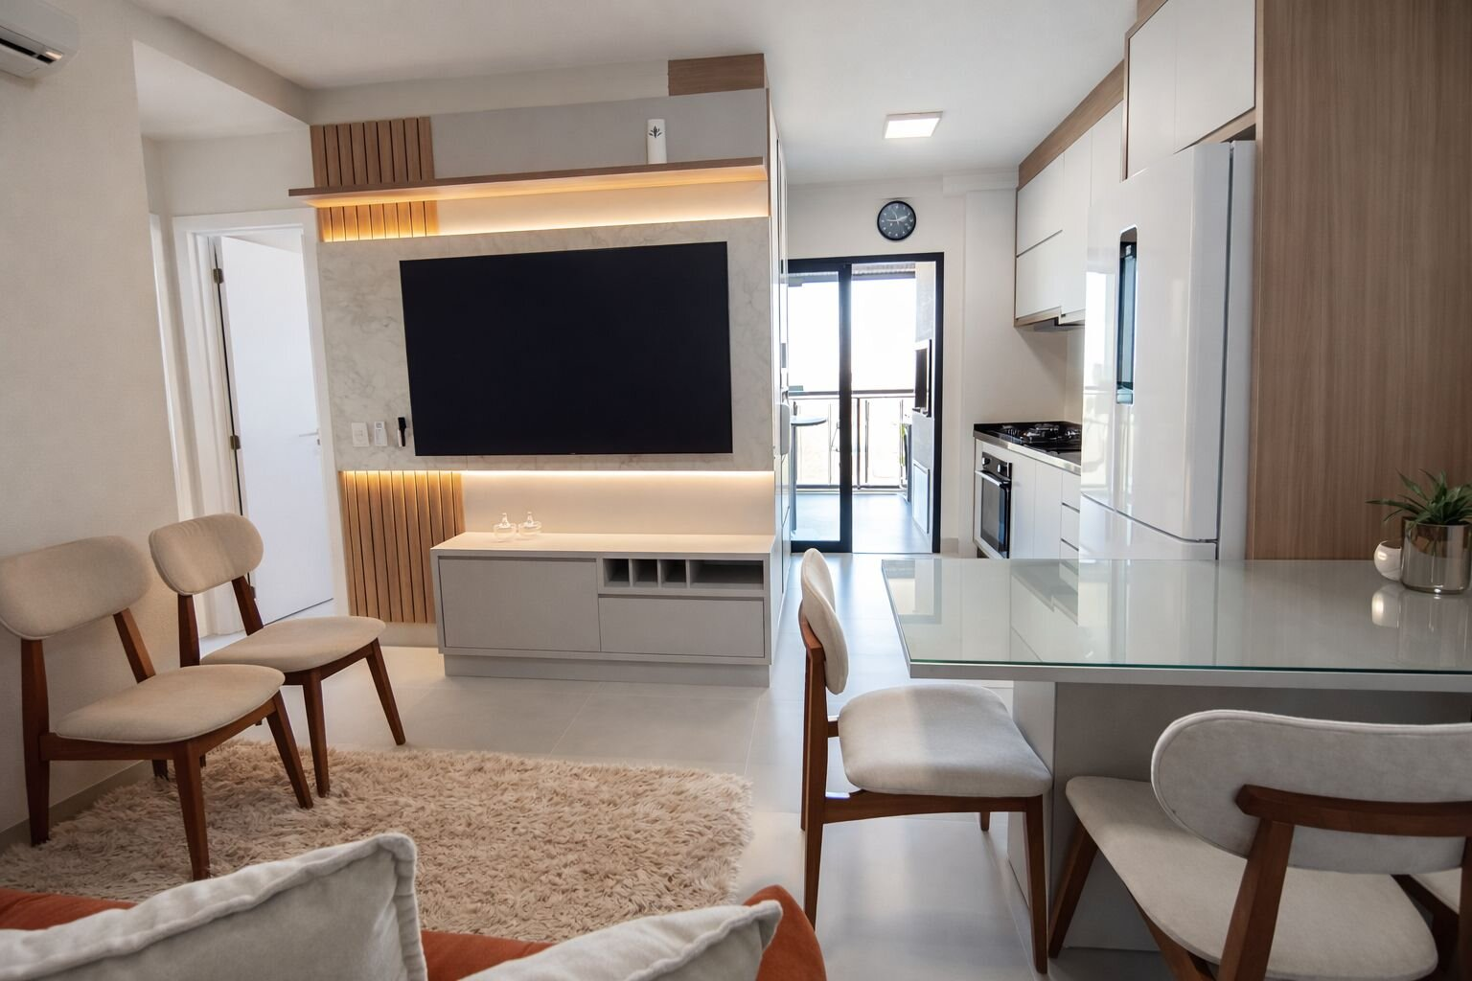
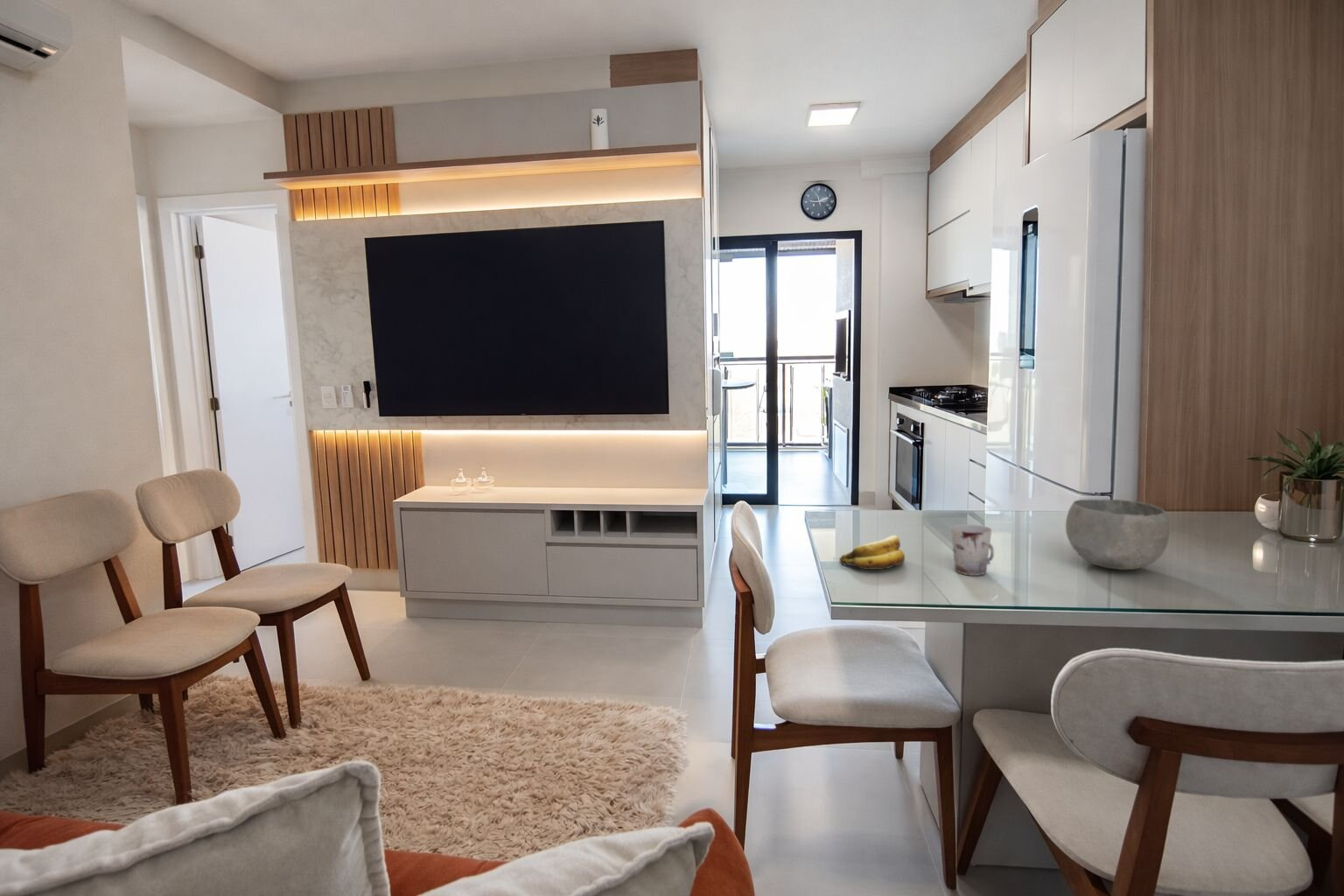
+ cup (976, 551)
+ bowl (1116, 536)
+ banana (871, 548)
